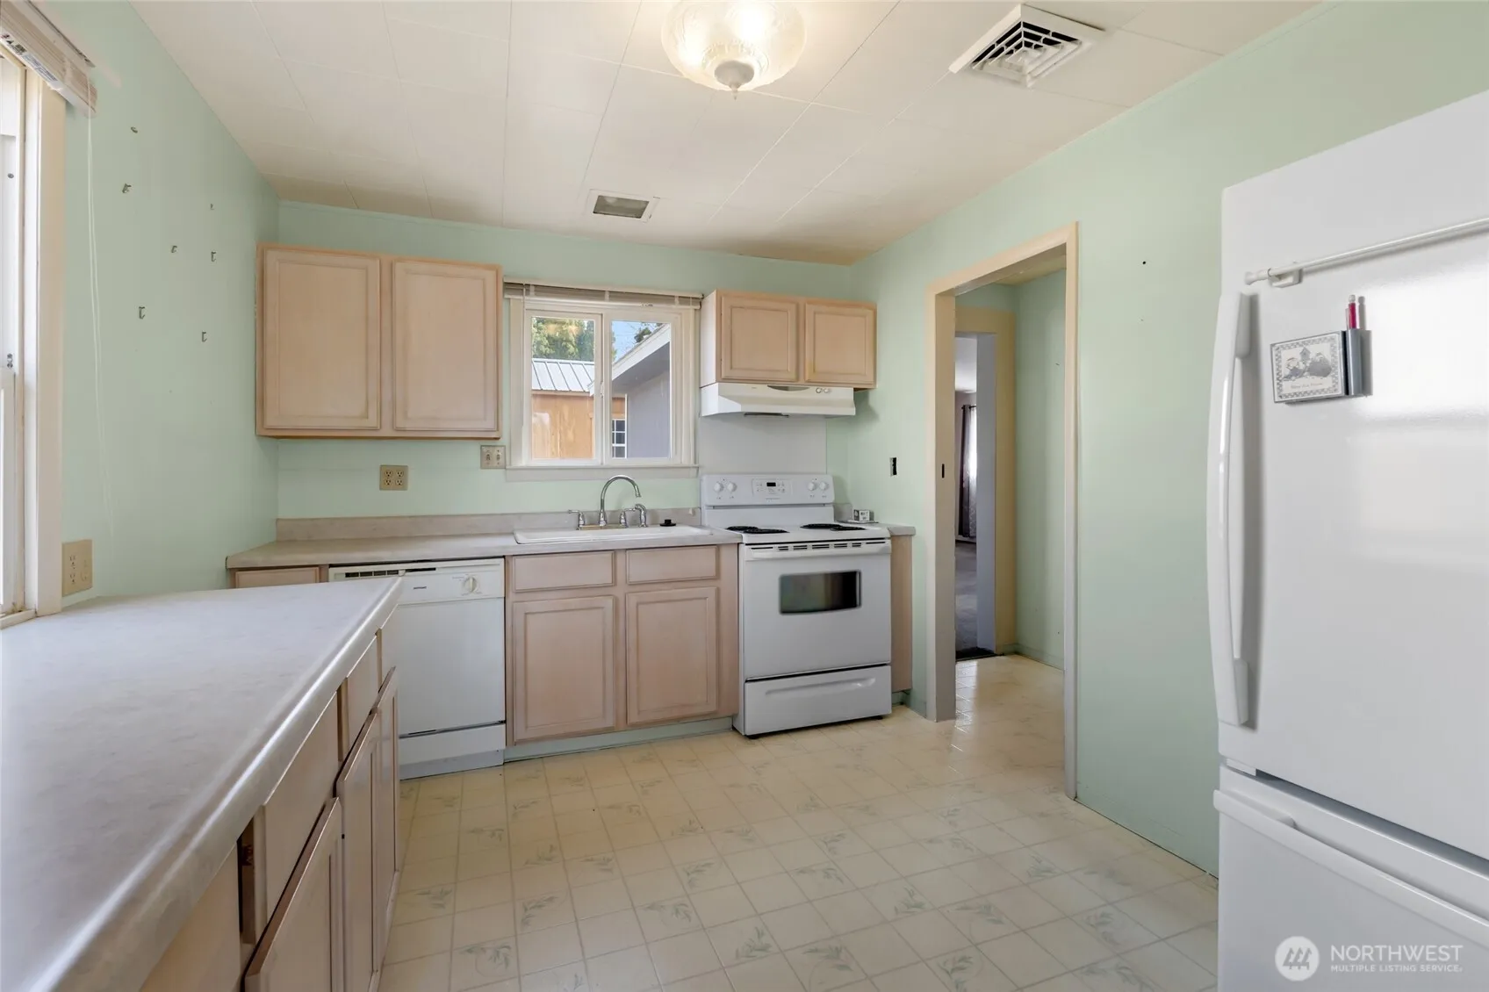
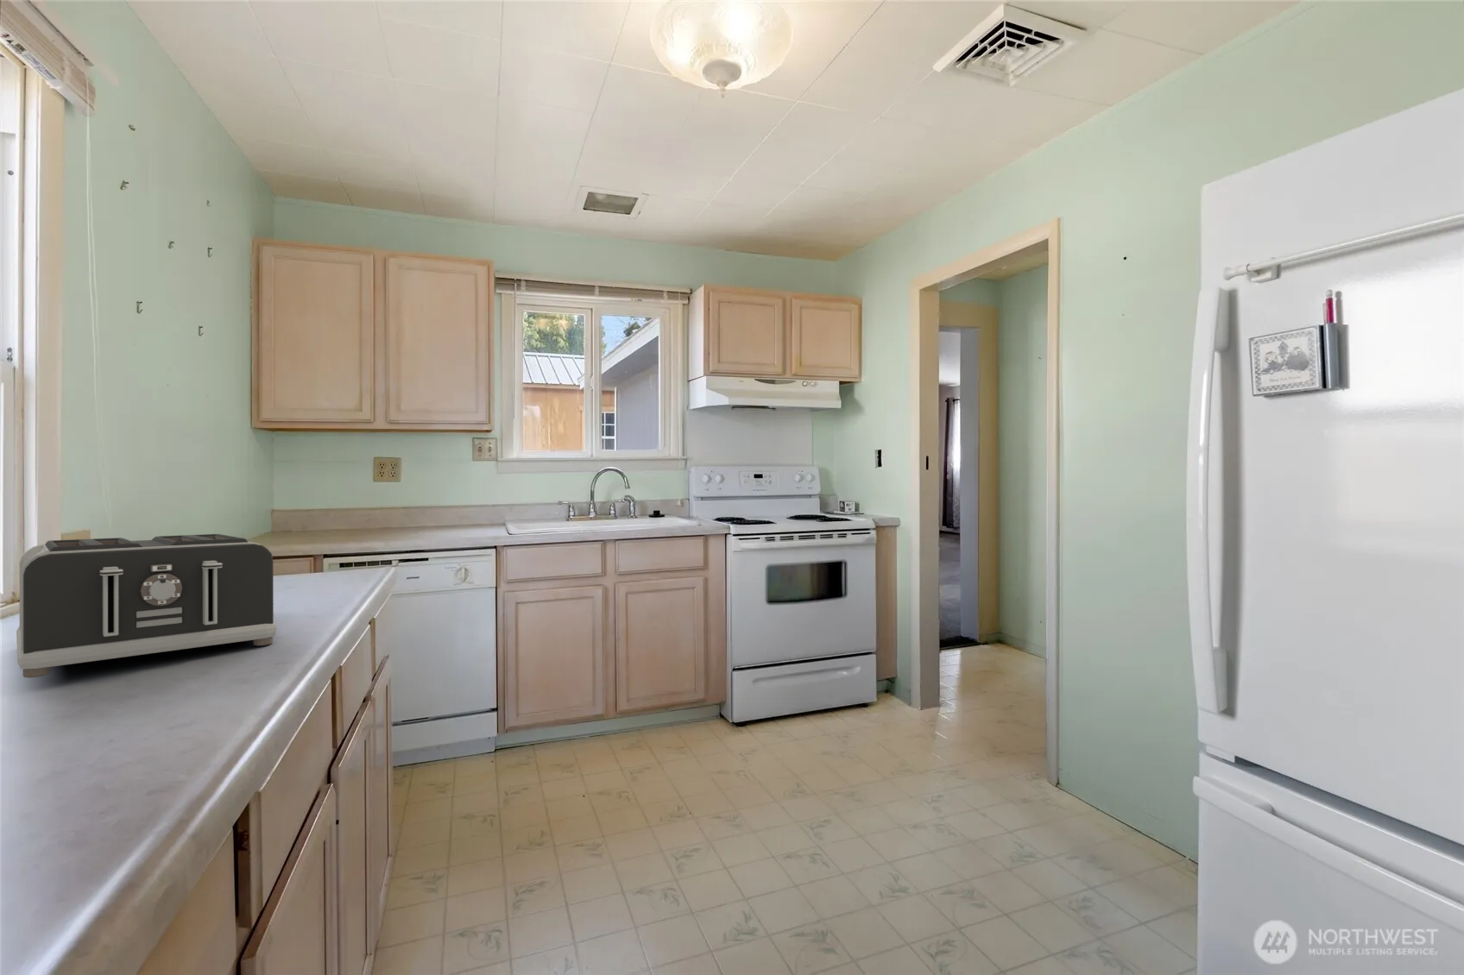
+ toaster (148, 593)
